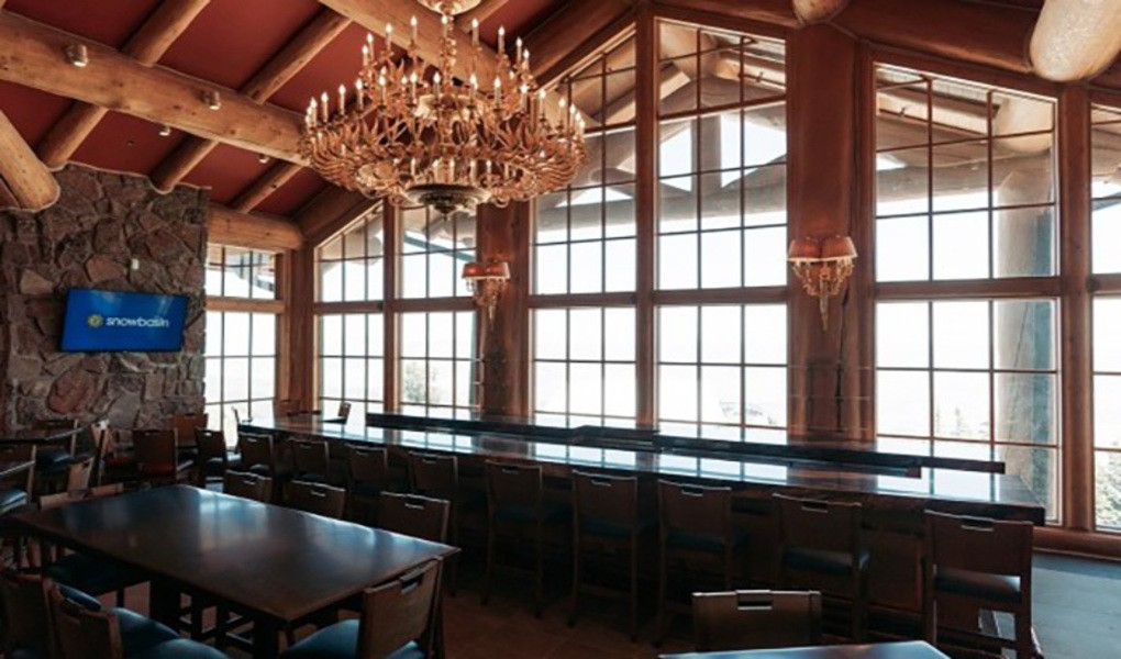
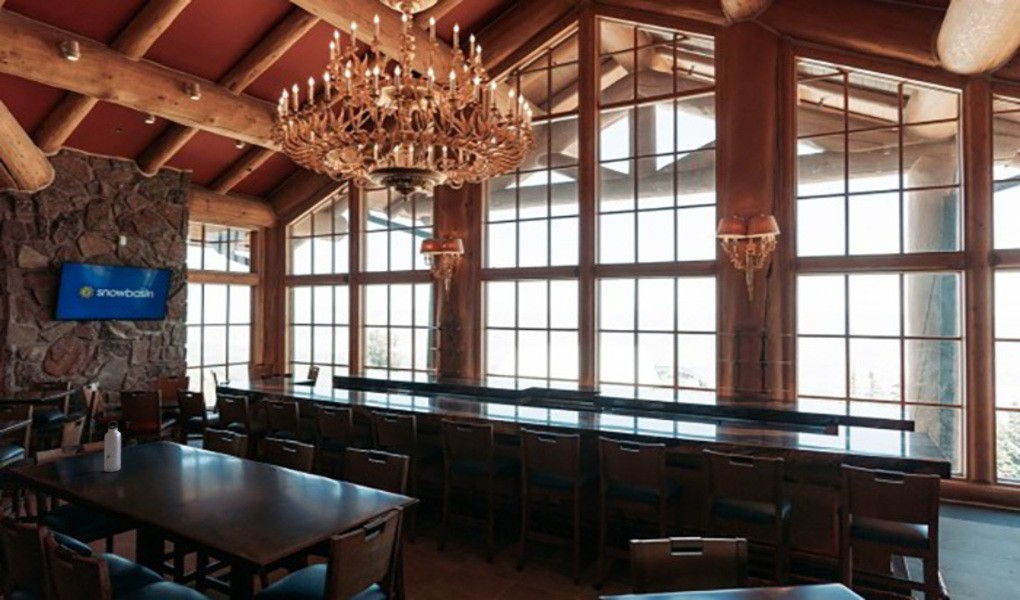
+ water bottle (112, 445)
